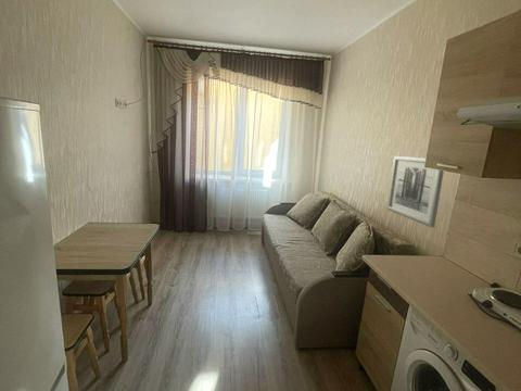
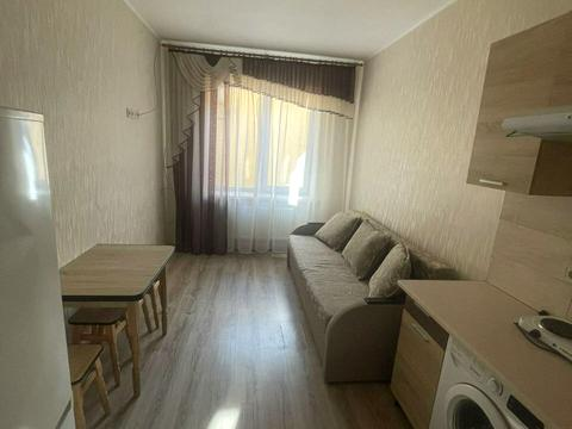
- wall art (411, 188)
